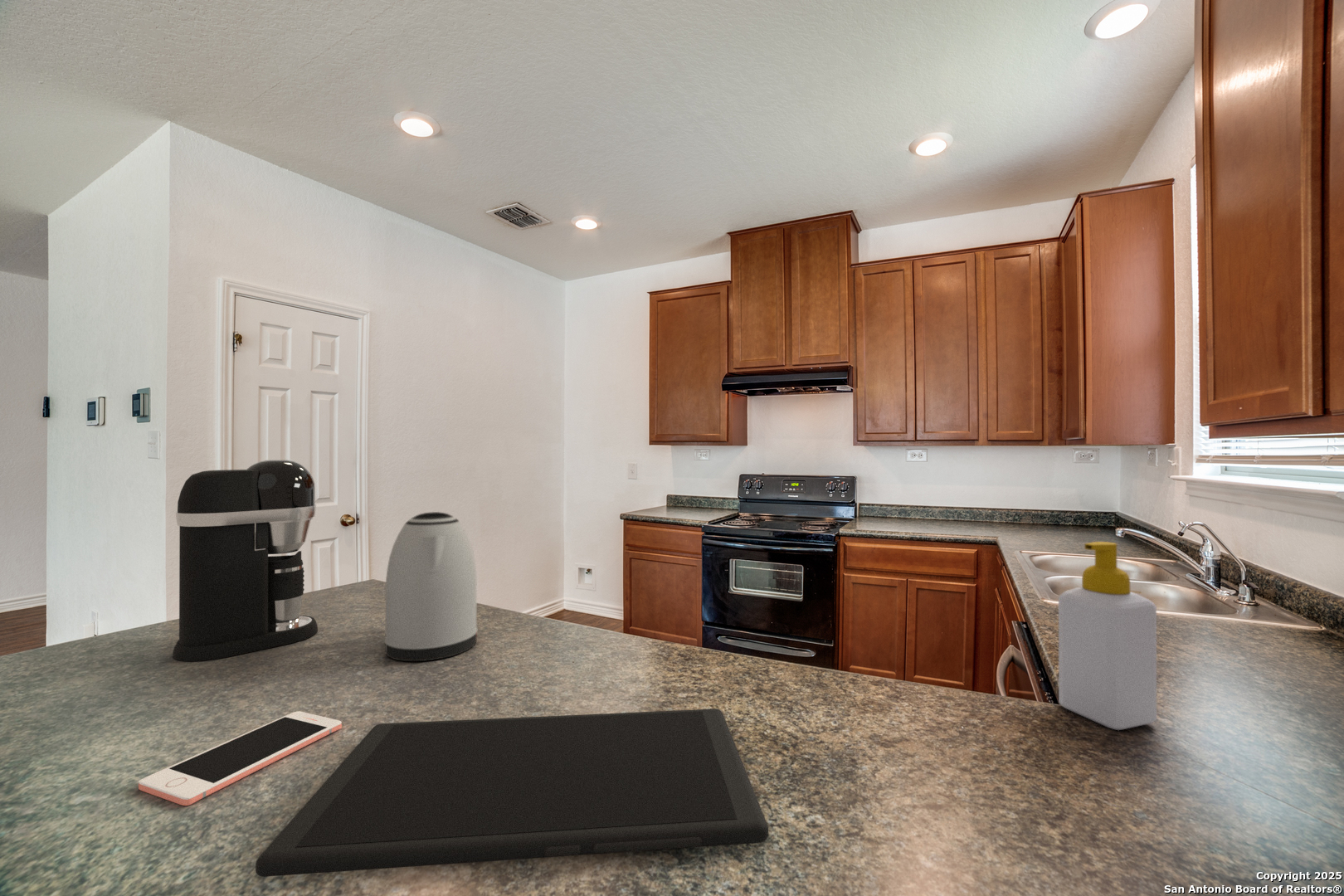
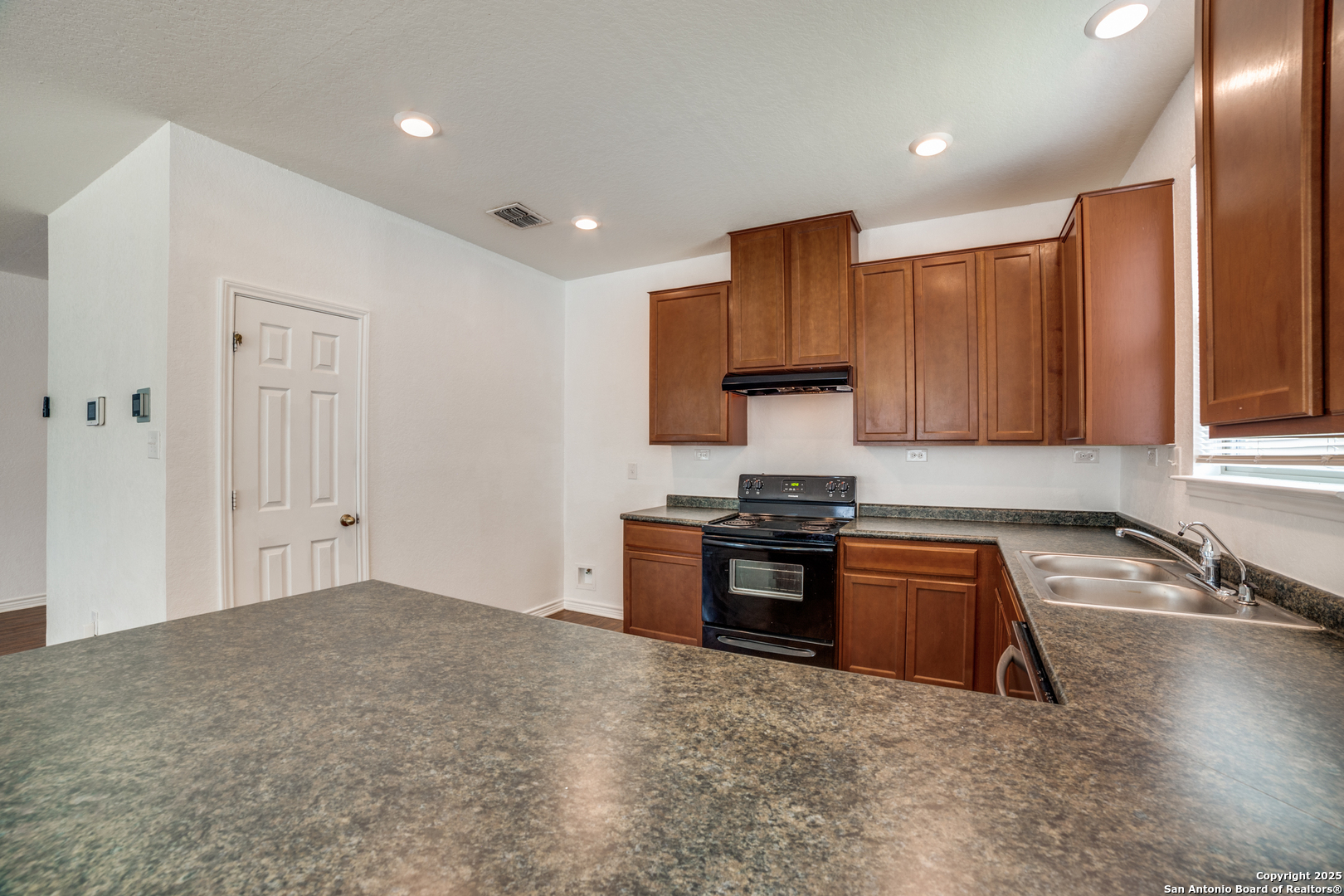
- cell phone (250, 752)
- soap bottle (1106, 628)
- coffee maker (250, 551)
- cutting board (540, 775)
- kettle (431, 576)
